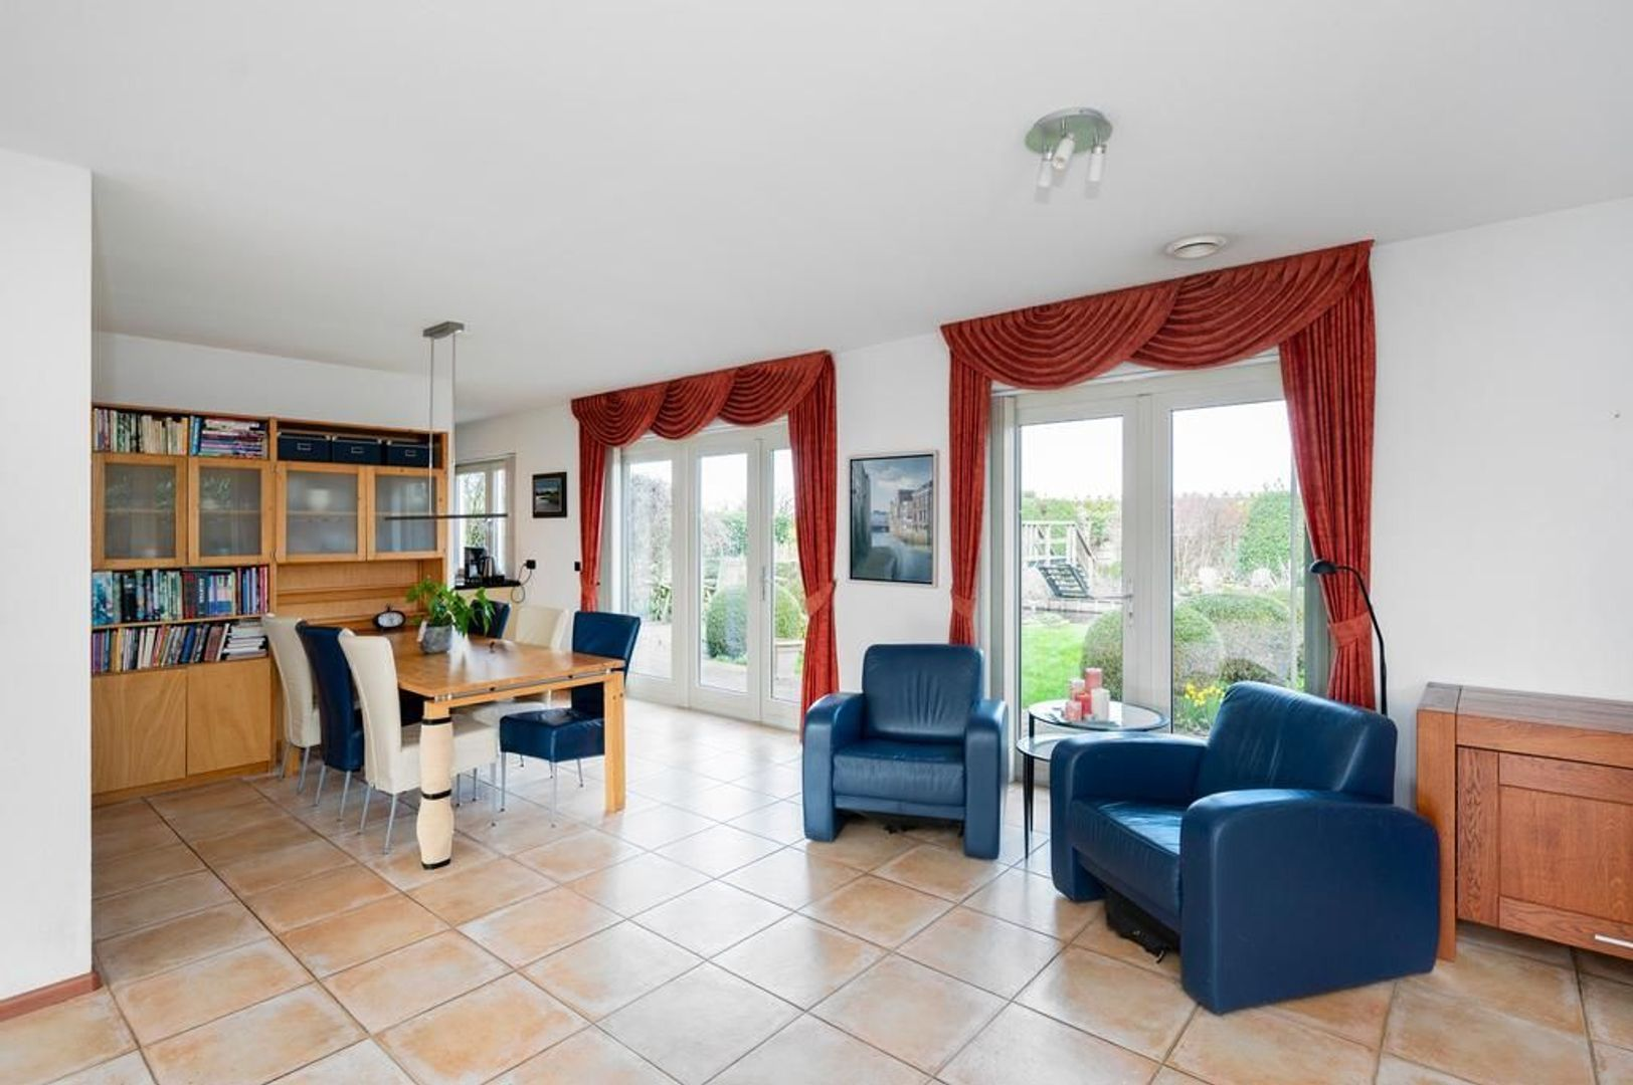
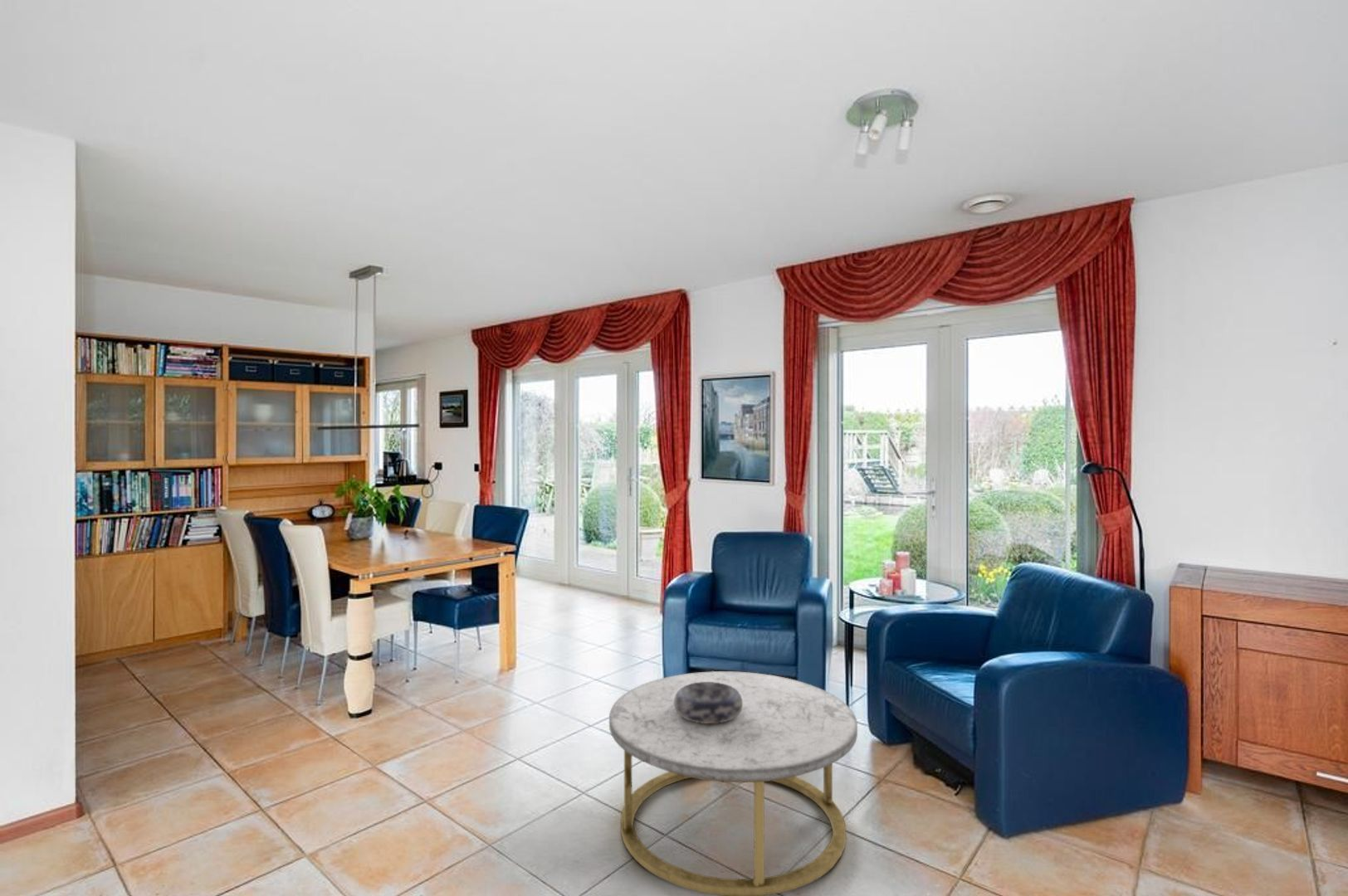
+ coffee table (731, 767)
+ decorative bowl (708, 702)
